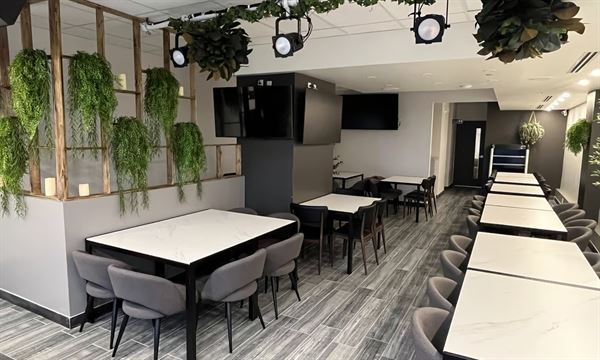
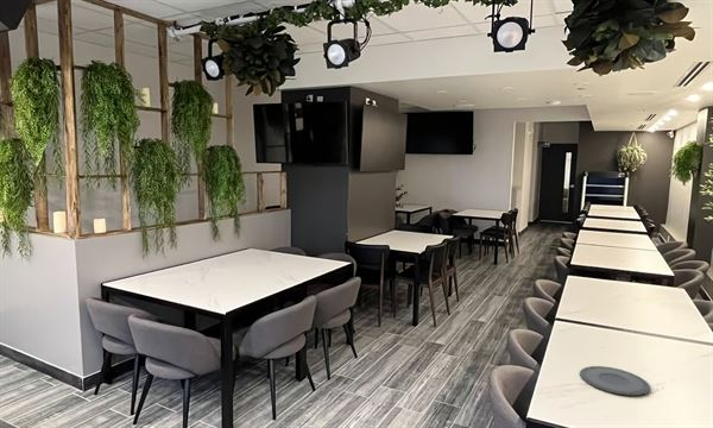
+ plate (613, 379)
